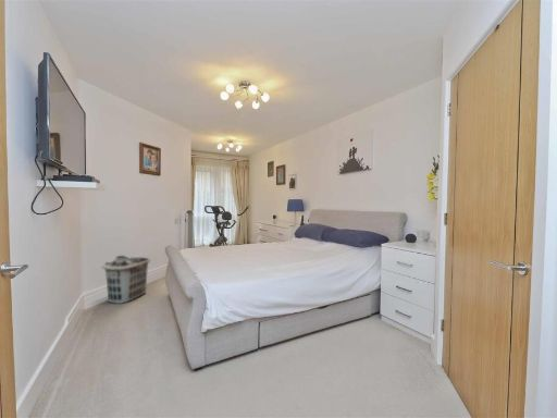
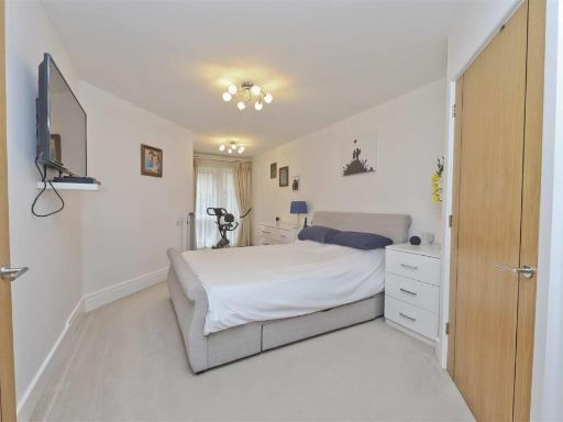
- clothes hamper (127, 275)
